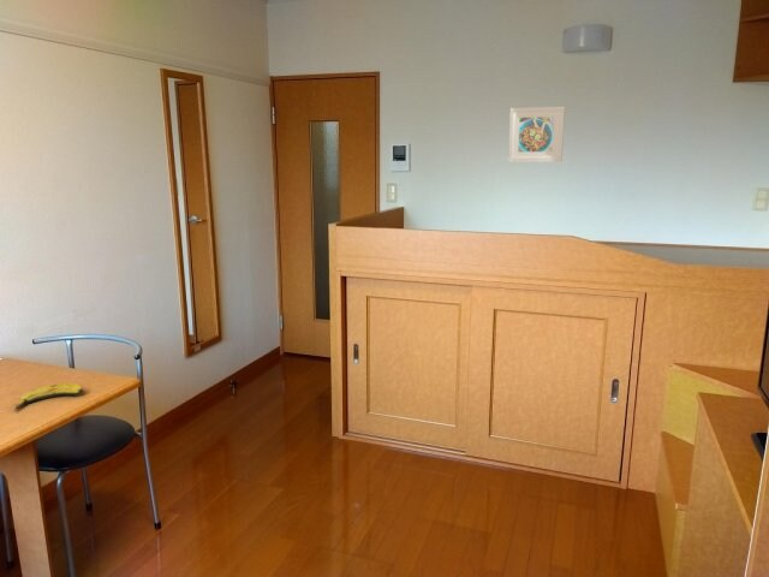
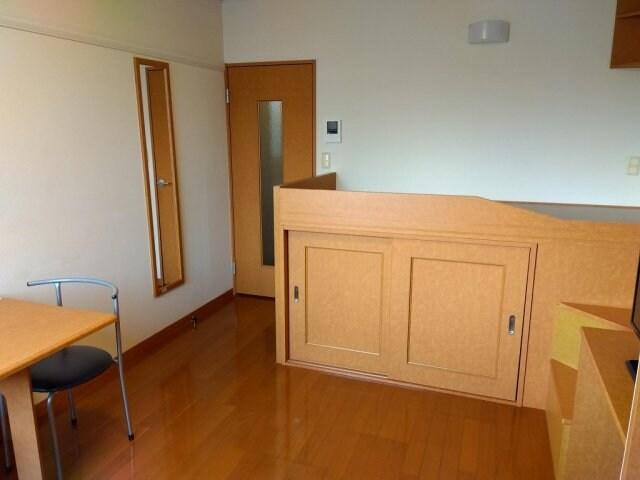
- banana (46, 394)
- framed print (536, 135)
